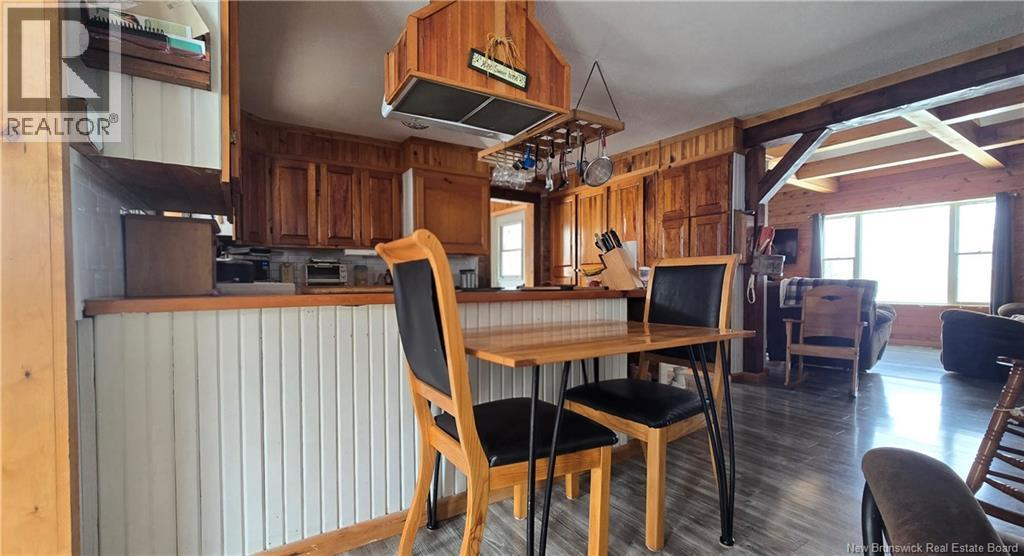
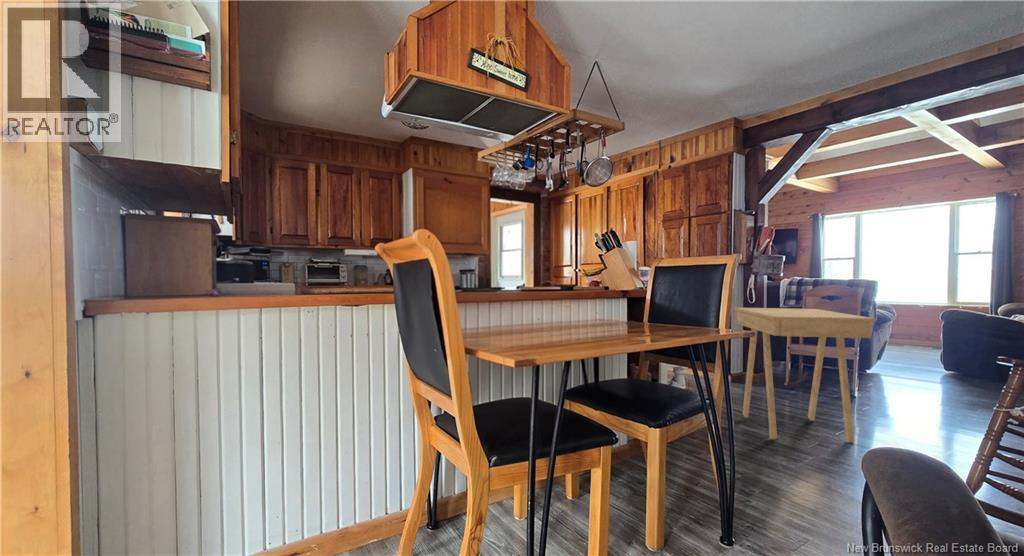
+ side table (813, 375)
